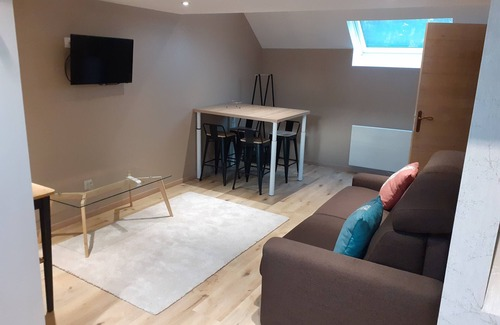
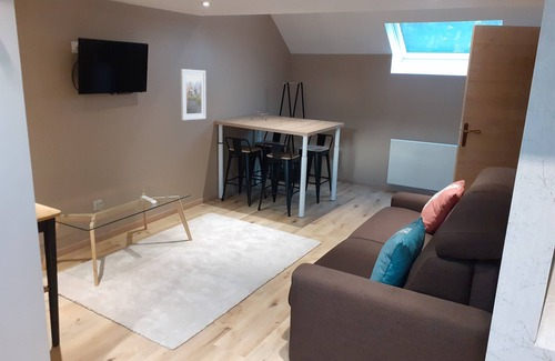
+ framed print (193, 94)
